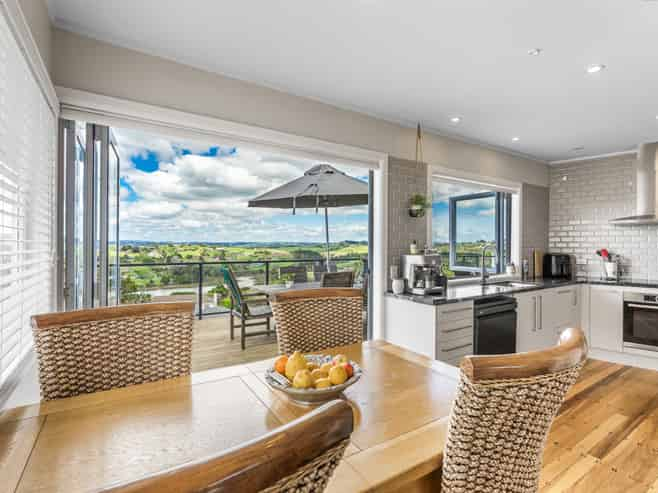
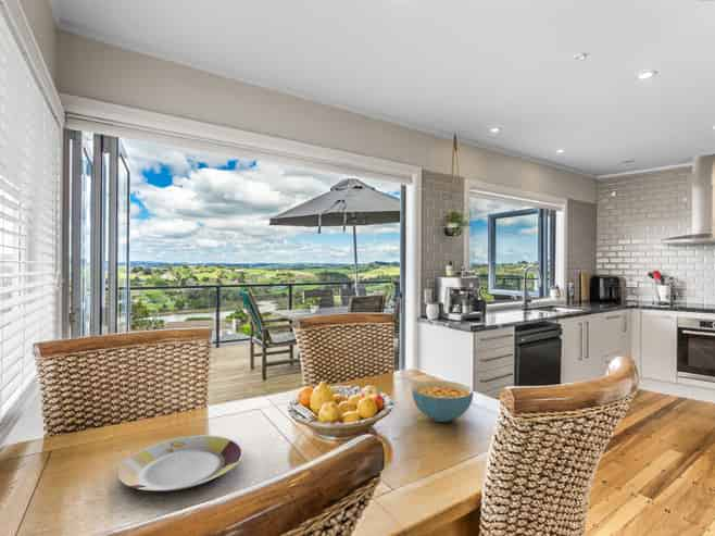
+ cereal bowl (441, 403)
+ plate (184, 463)
